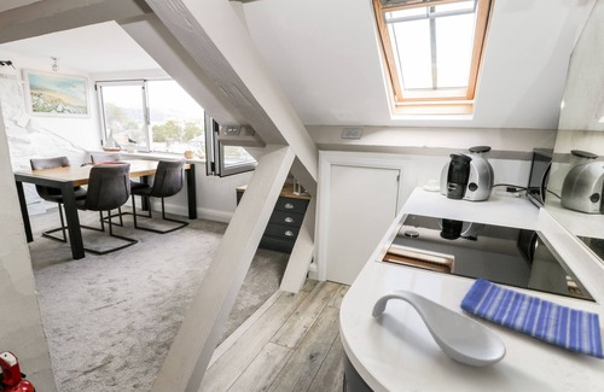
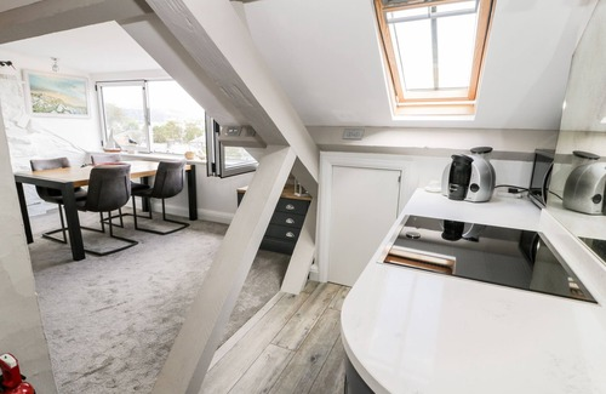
- dish towel (527, 310)
- spoon rest (432, 321)
